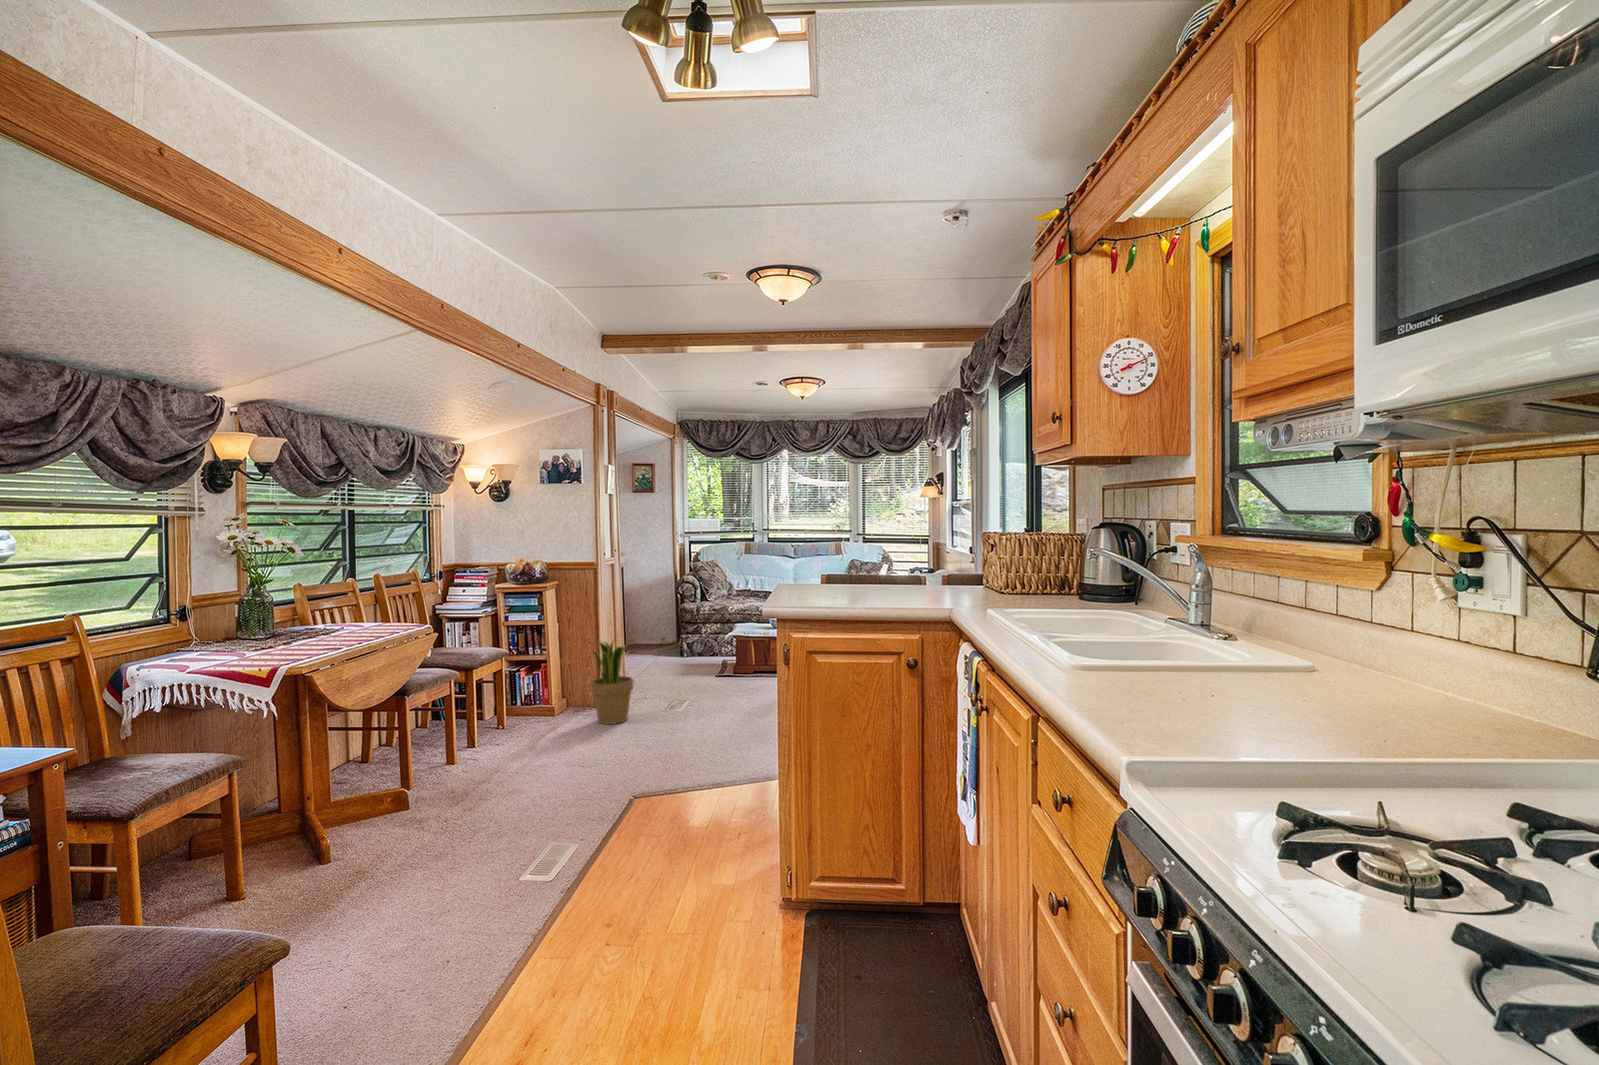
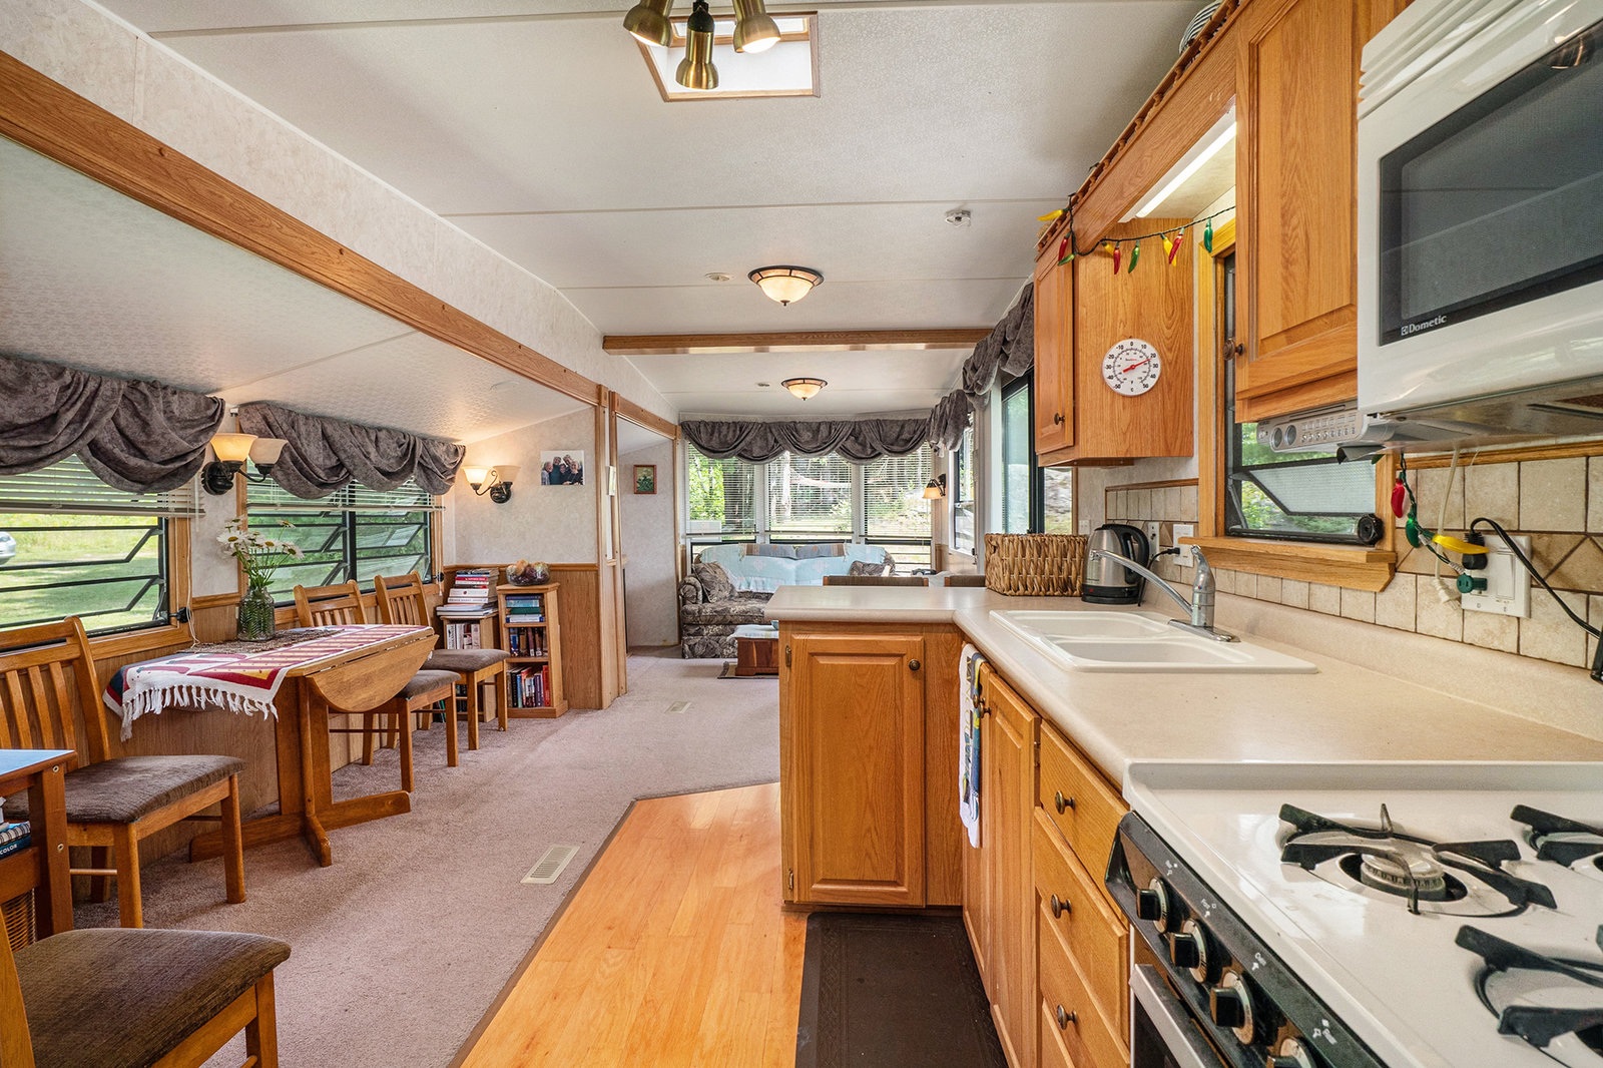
- potted plant (615, 678)
